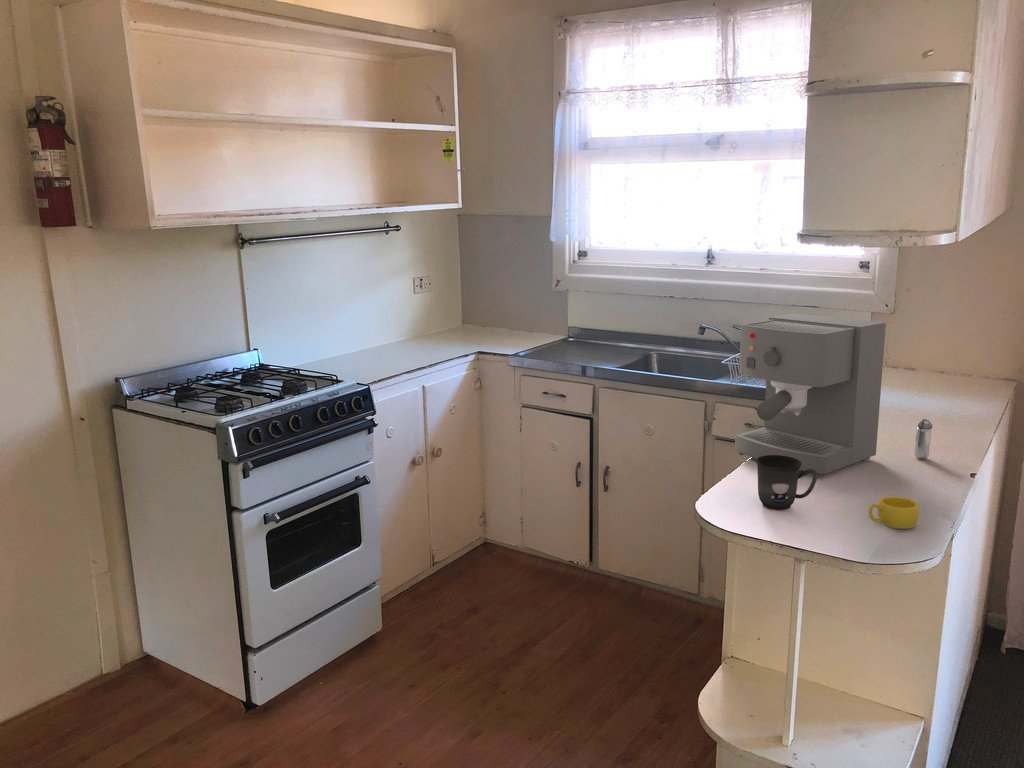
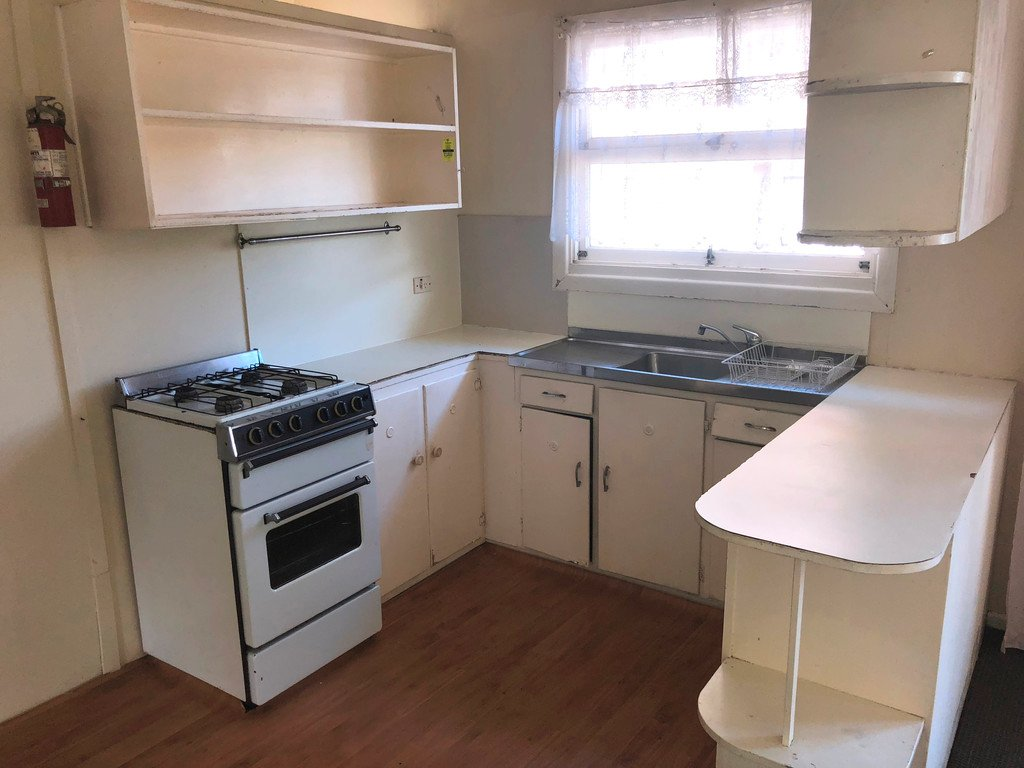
- cup (892, 513)
- coffee maker (810, 392)
- shaker (923, 438)
- mug (785, 483)
